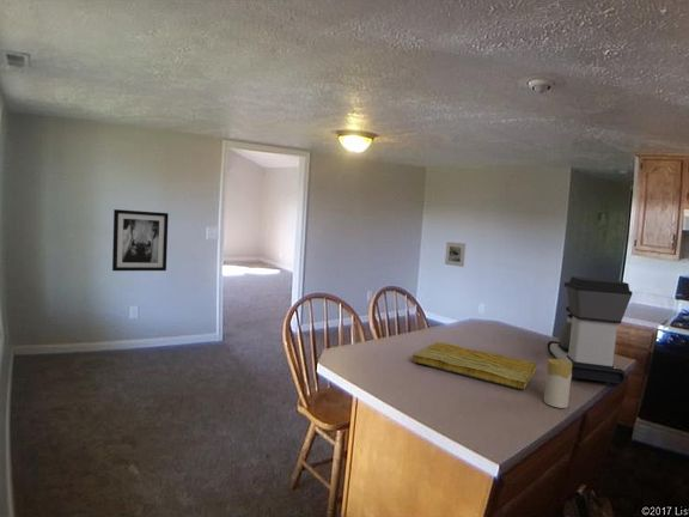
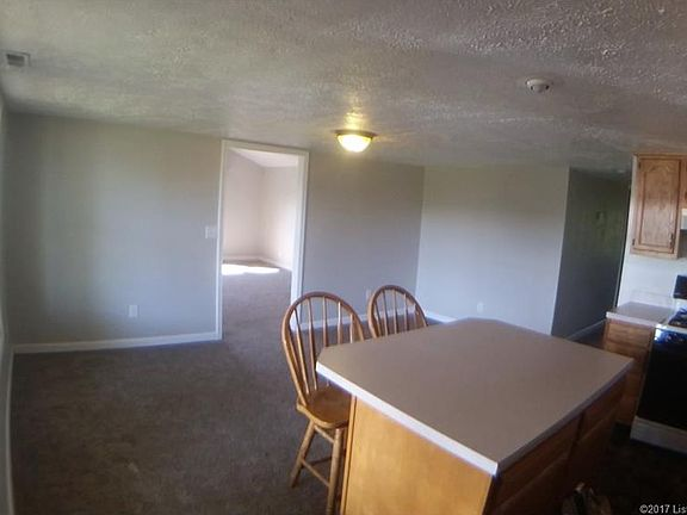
- coffee maker (585, 322)
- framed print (455, 254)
- wall art (140, 241)
- cutting board (474, 360)
- candle (557, 382)
